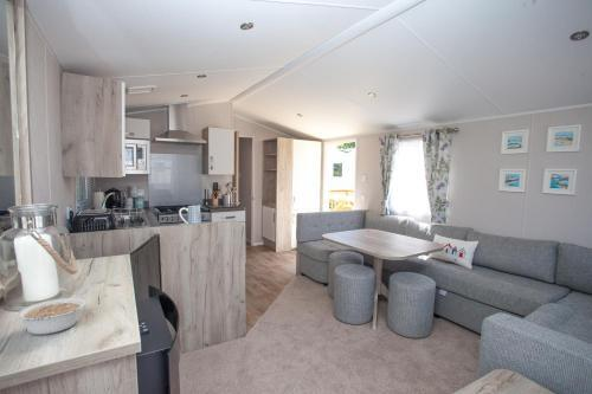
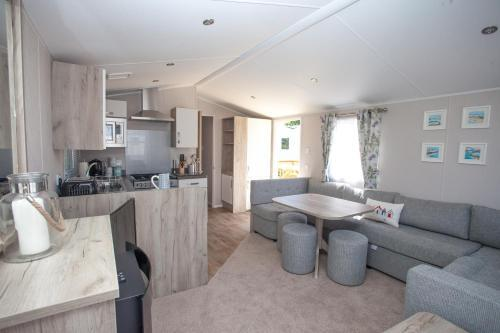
- legume (56, 315)
